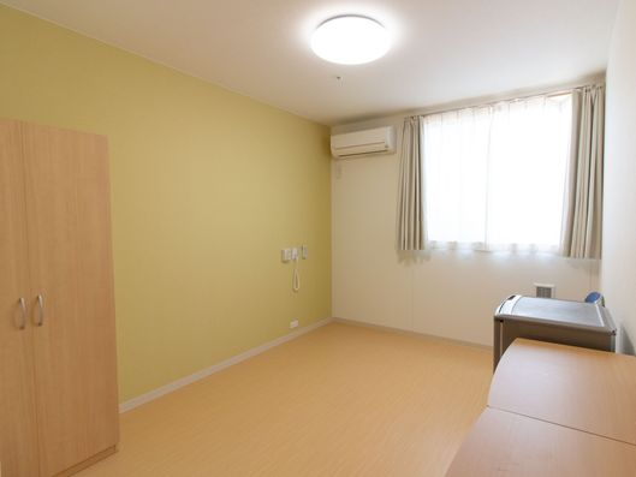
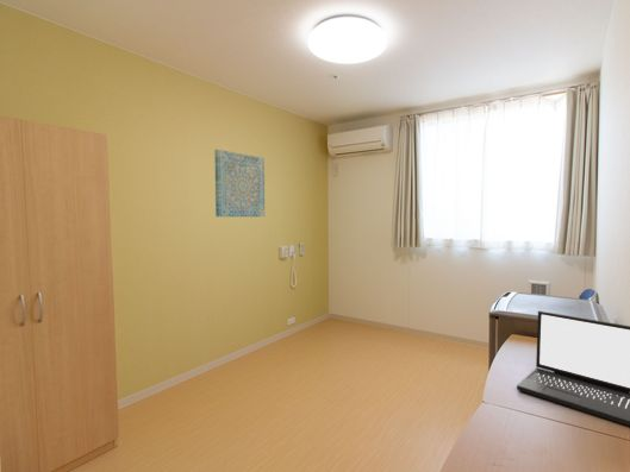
+ laptop (584, 361)
+ wall art (241, 185)
